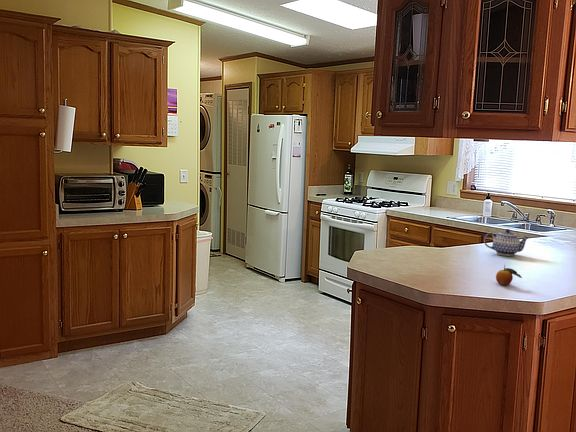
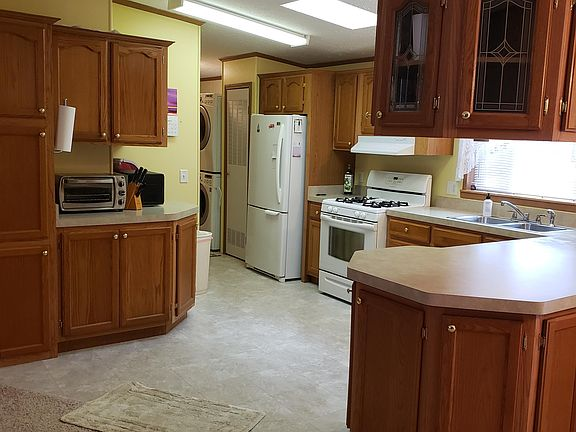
- fruit (509, 274)
- teapot (506, 241)
